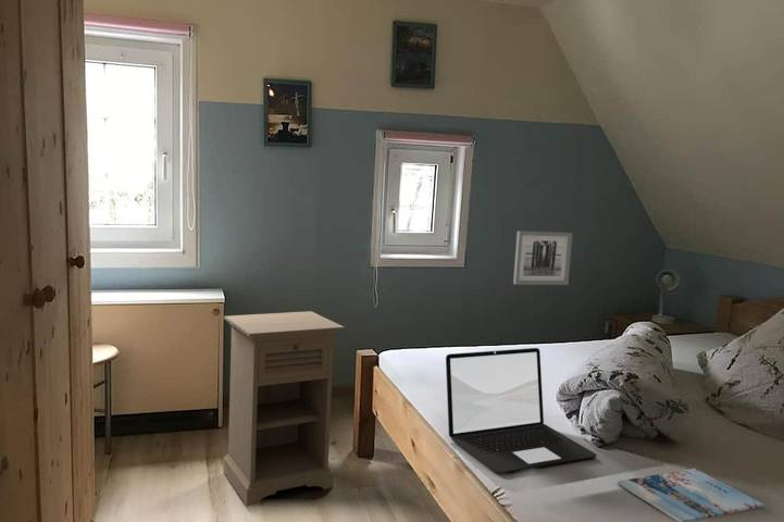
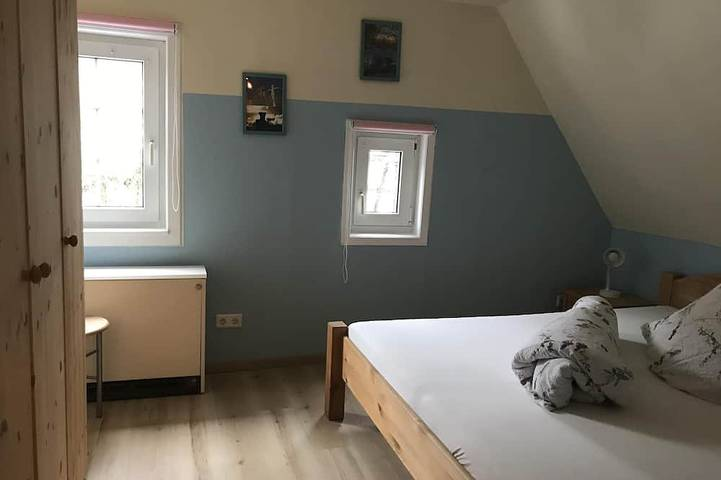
- magazine (688, 493)
- wall art (543, 258)
- laptop (520, 405)
- nightstand (281, 401)
